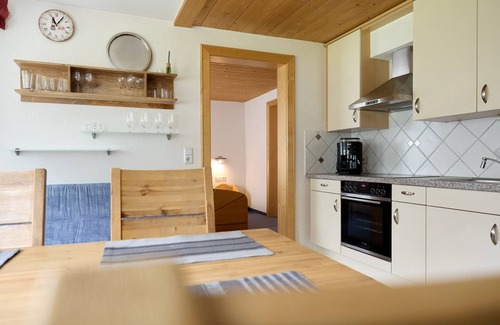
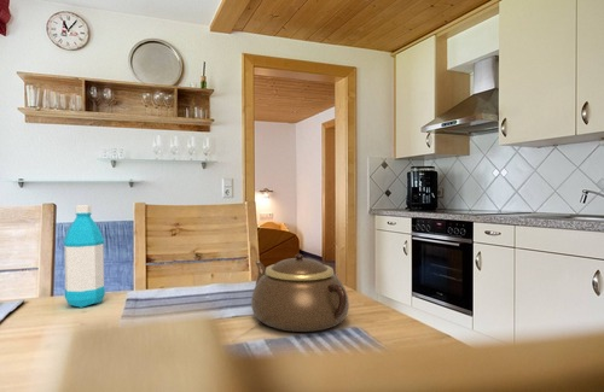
+ water bottle (83, 254)
+ teapot (296, 287)
